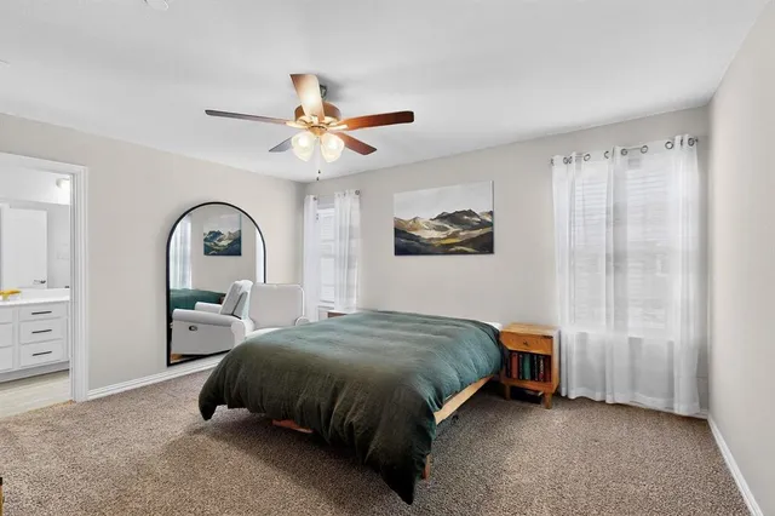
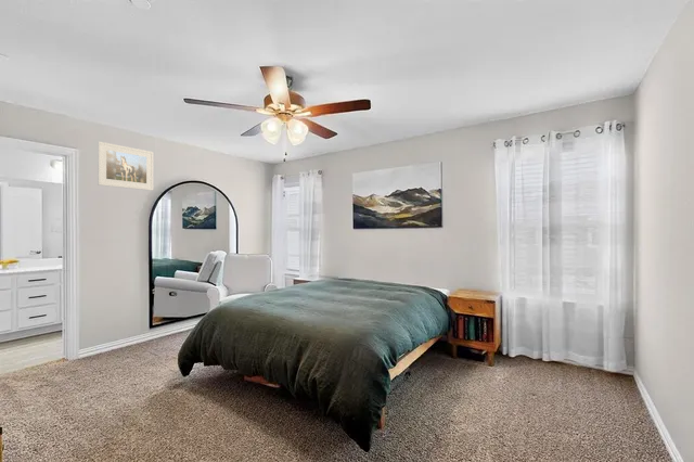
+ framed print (127, 167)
